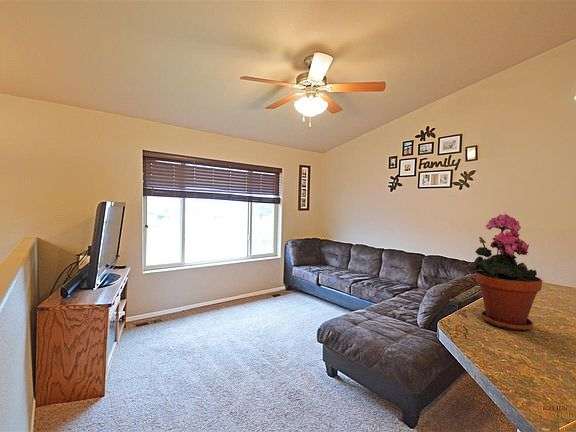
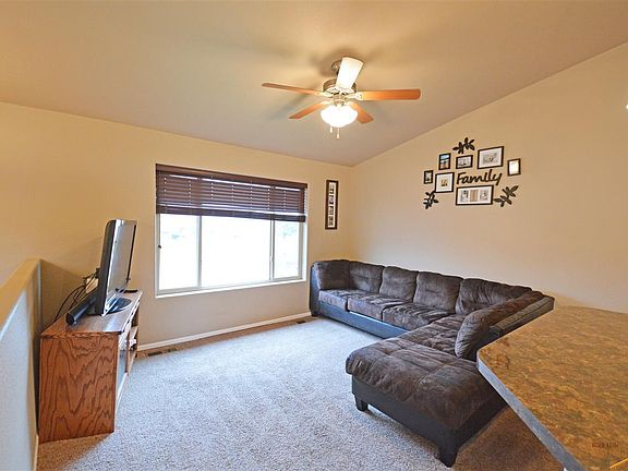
- potted plant (504, 268)
